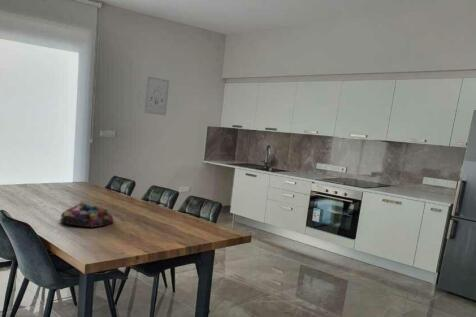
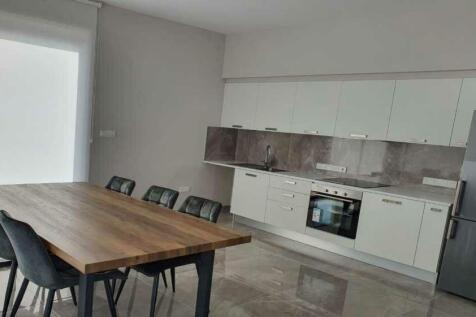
- wall art (157, 96)
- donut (87, 213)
